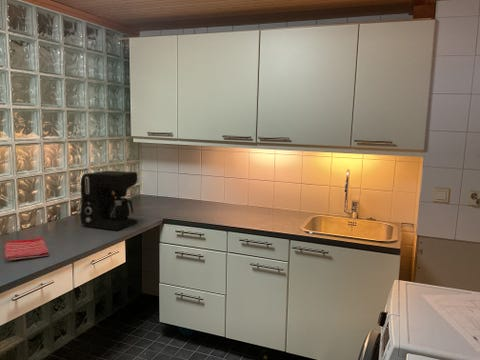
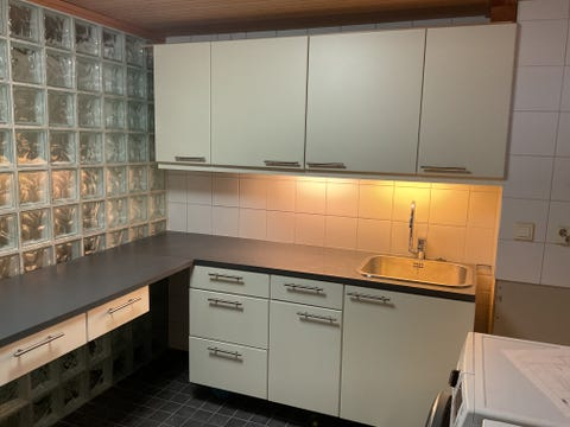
- dish towel (26, 248)
- coffee maker (111, 198)
